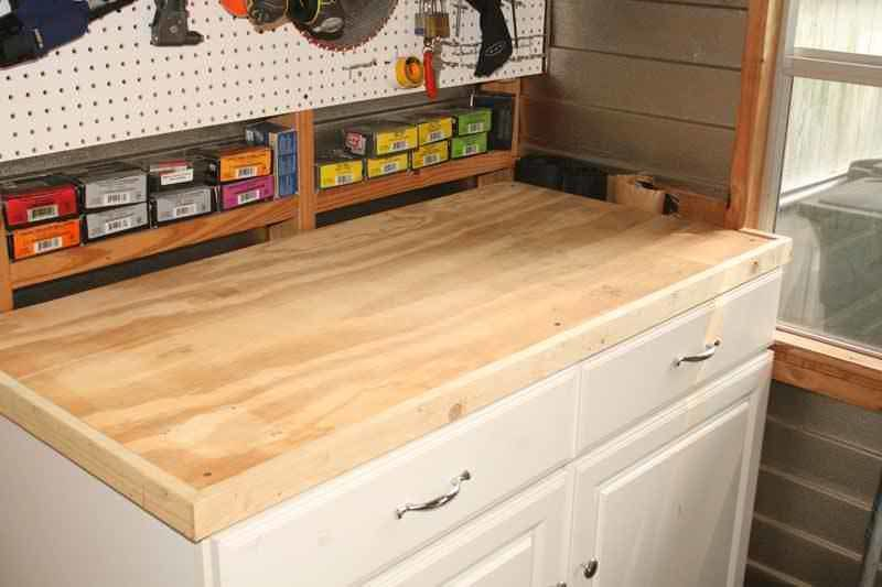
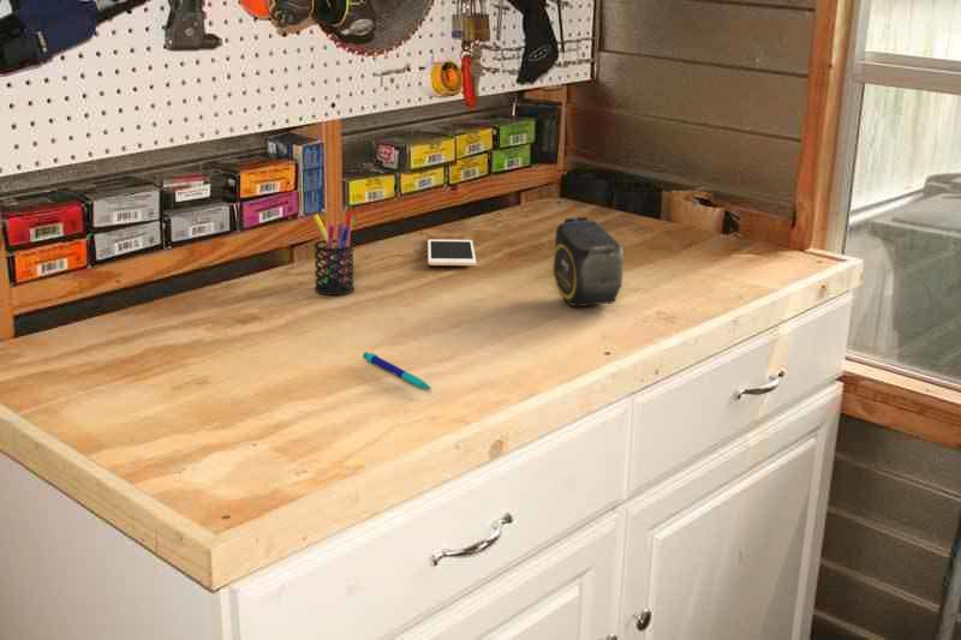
+ cell phone (450, 251)
+ tape measure (589, 263)
+ pen holder (339, 249)
+ pen (396, 371)
